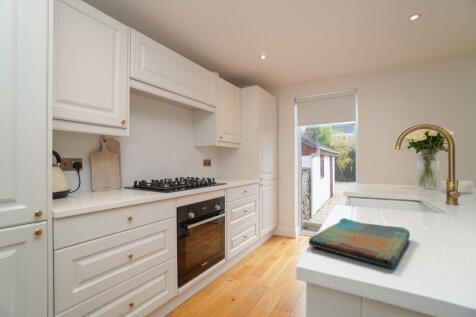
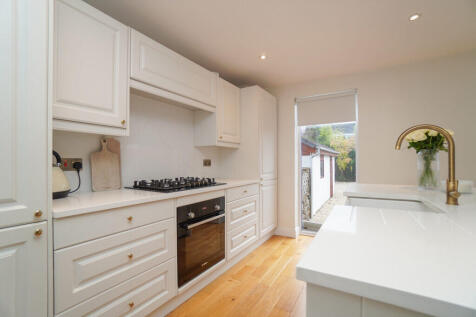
- dish towel (361, 236)
